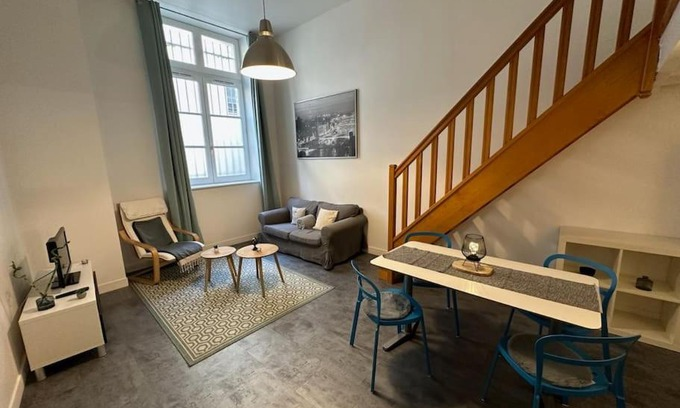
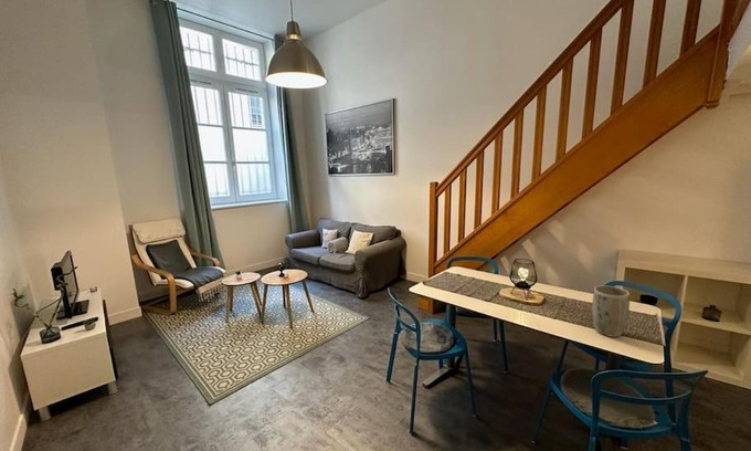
+ plant pot (610, 311)
